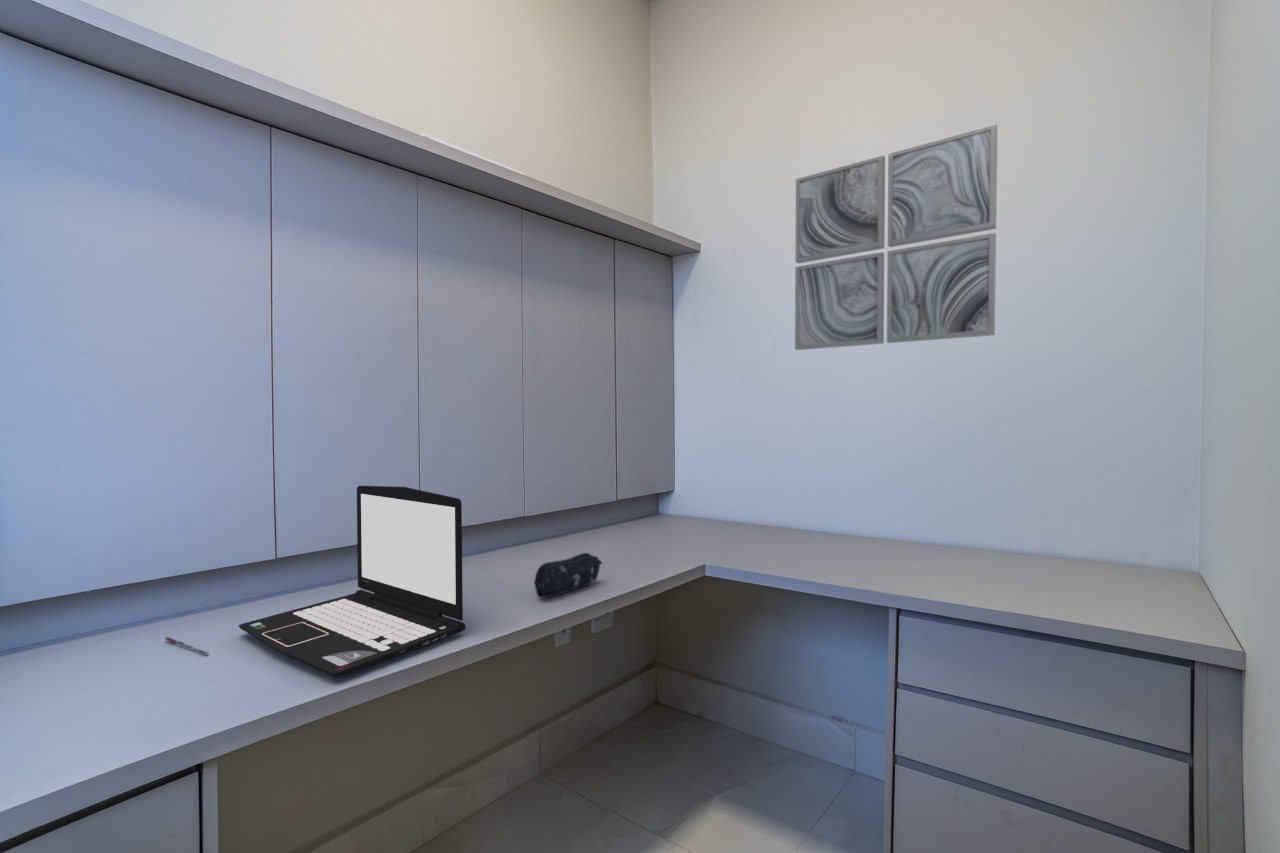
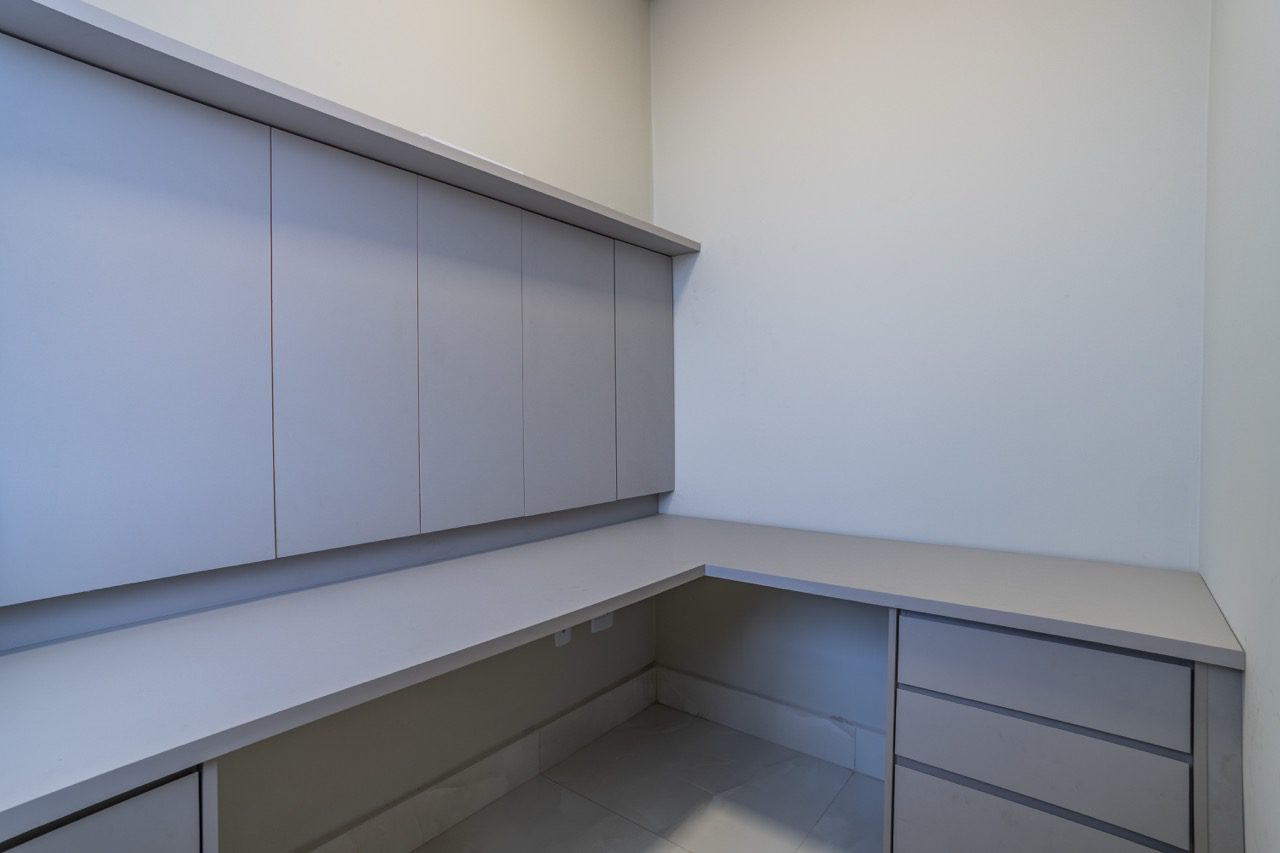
- wall art (883, 248)
- pen (186, 645)
- laptop (358, 564)
- pencil case (568, 574)
